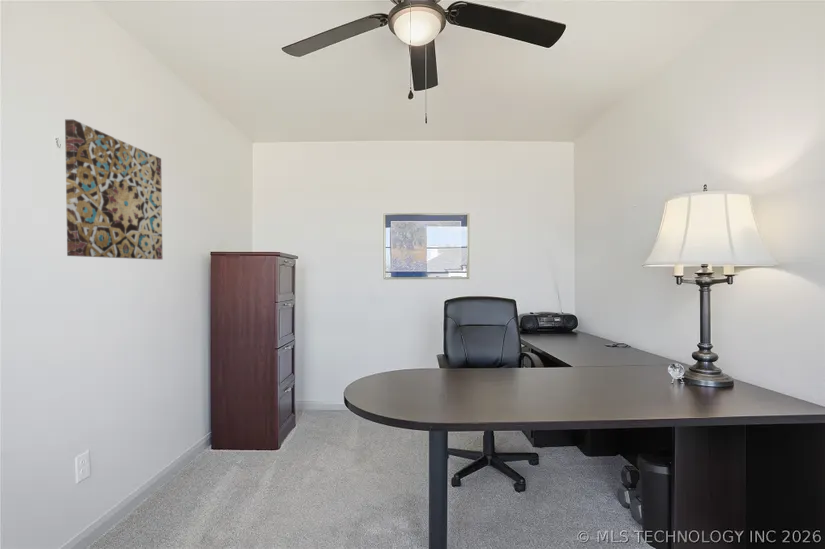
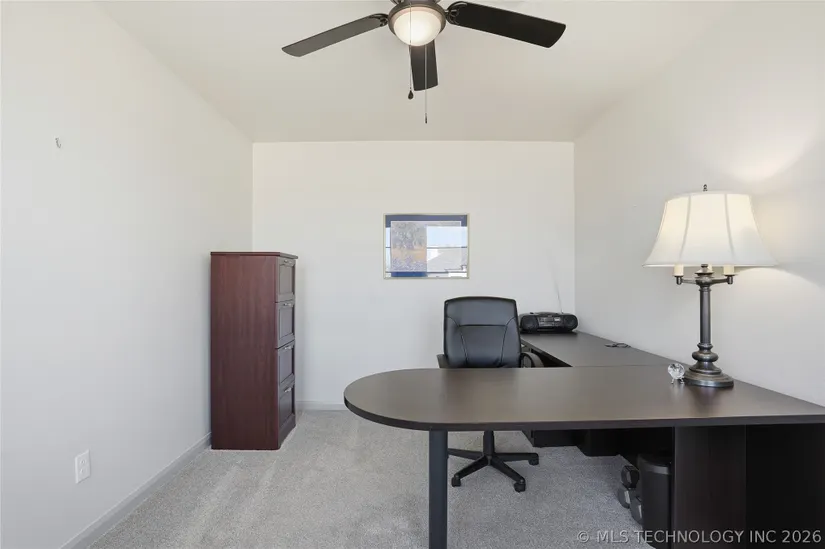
- wall art (120, 200)
